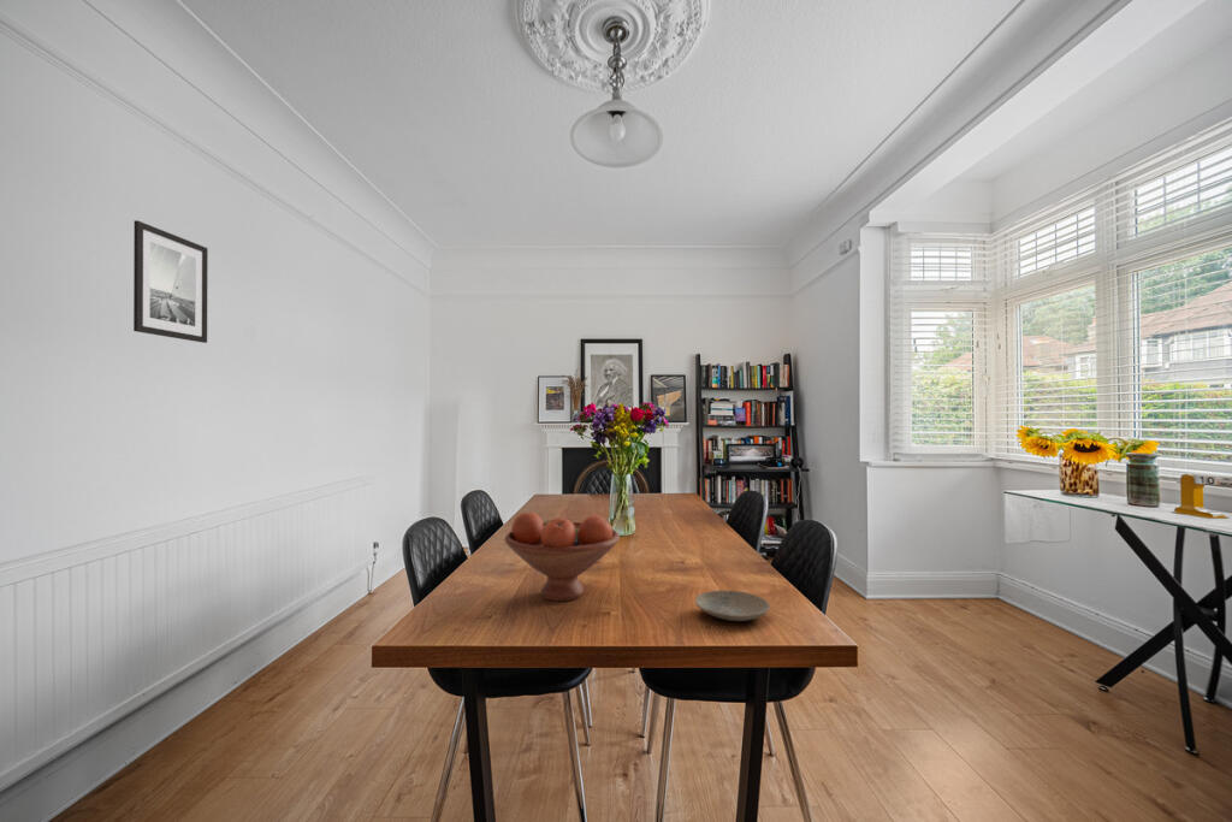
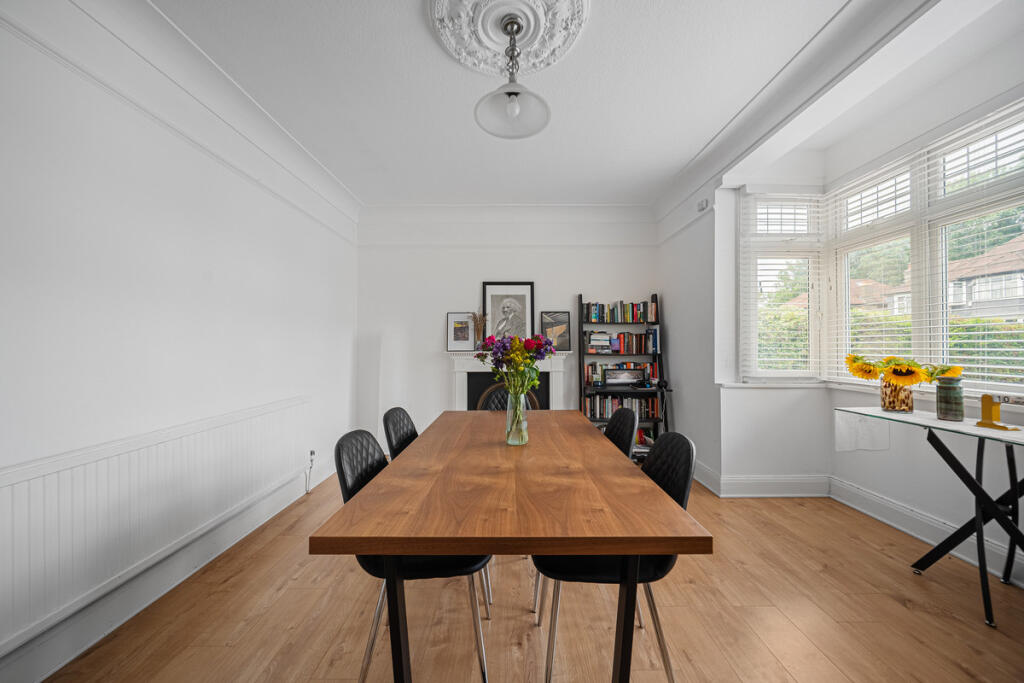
- fruit bowl (562, 552)
- plate (732, 608)
- wall art (173, 286)
